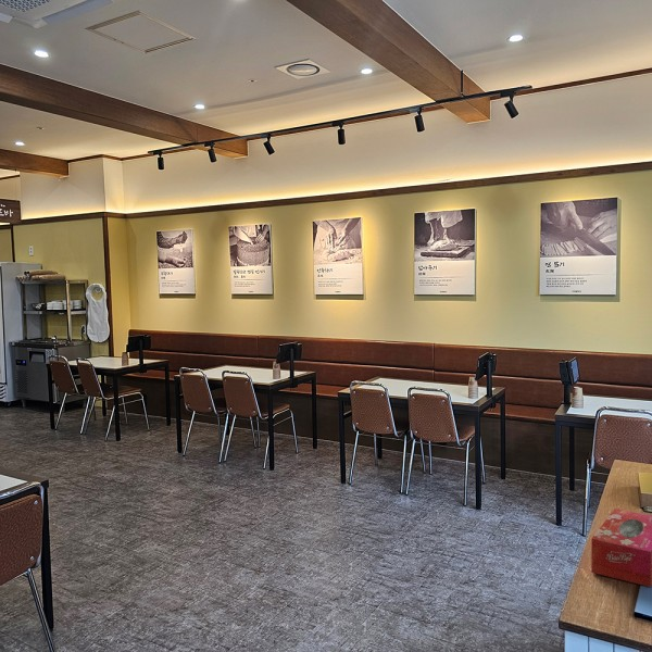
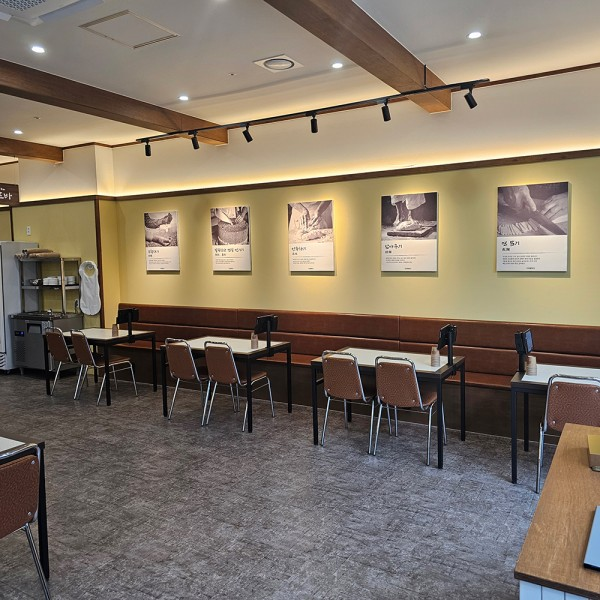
- tissue box (630, 544)
